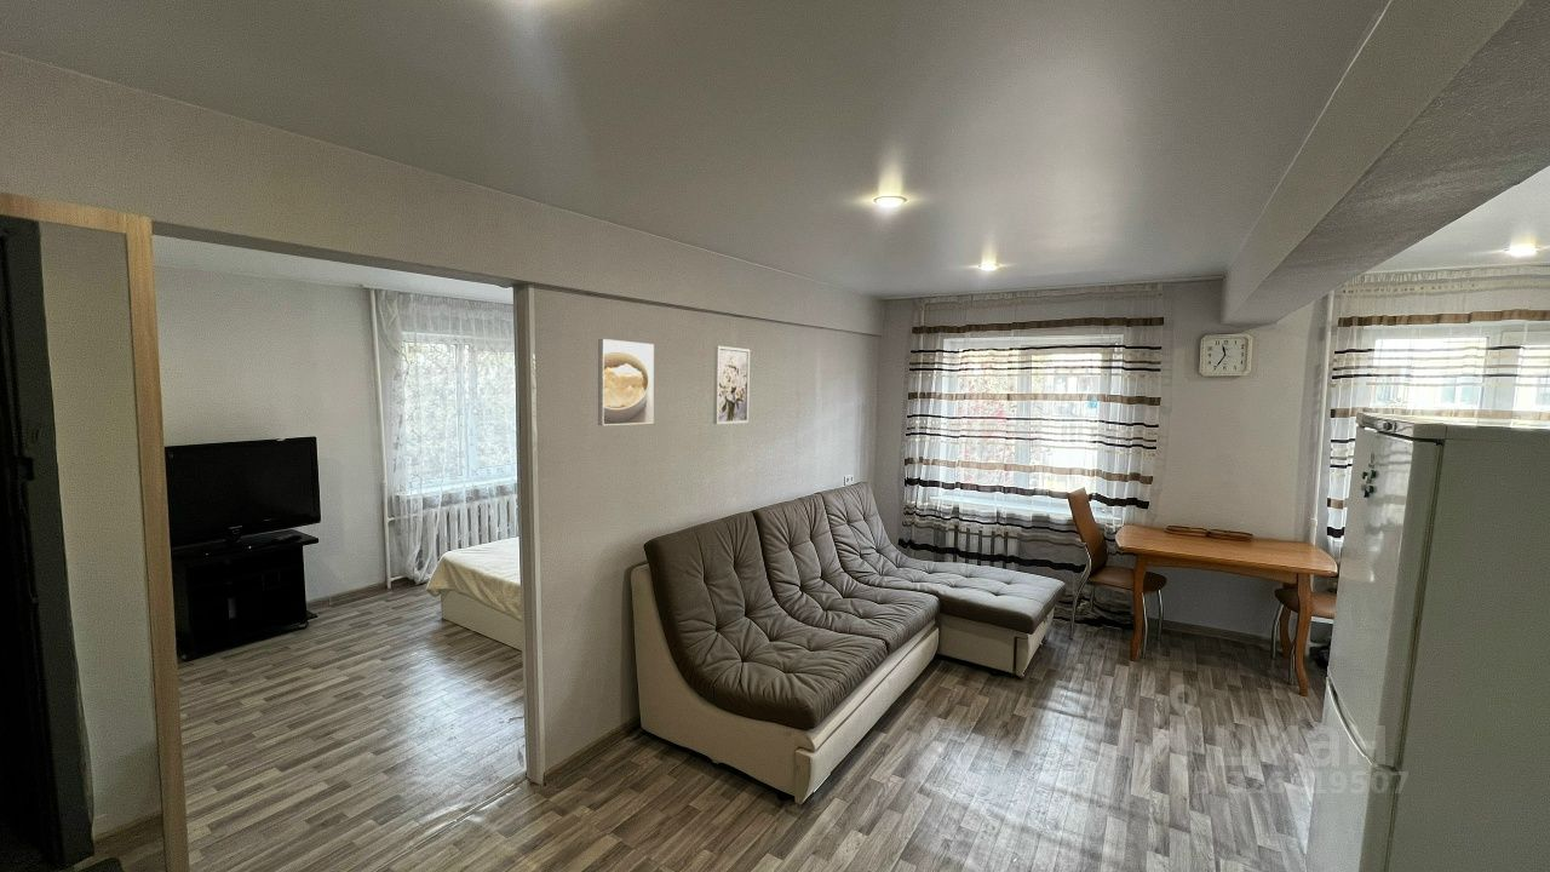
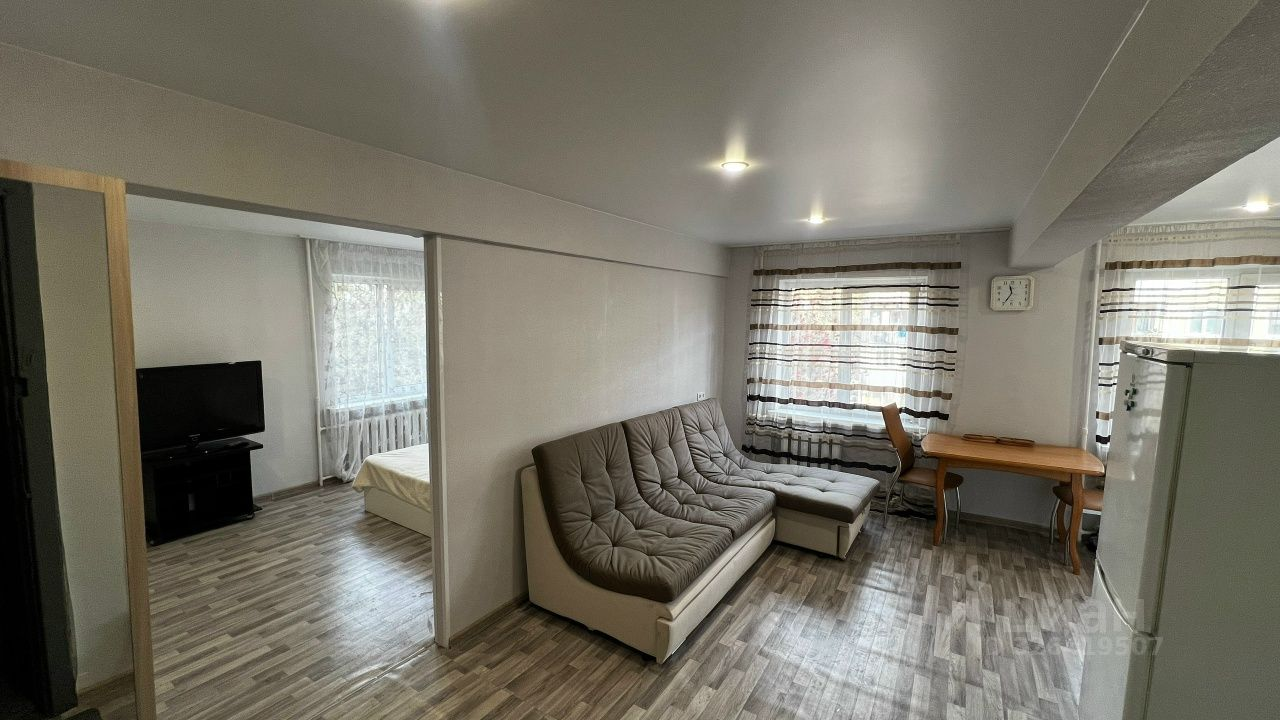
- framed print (626, 383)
- wall art (731, 385)
